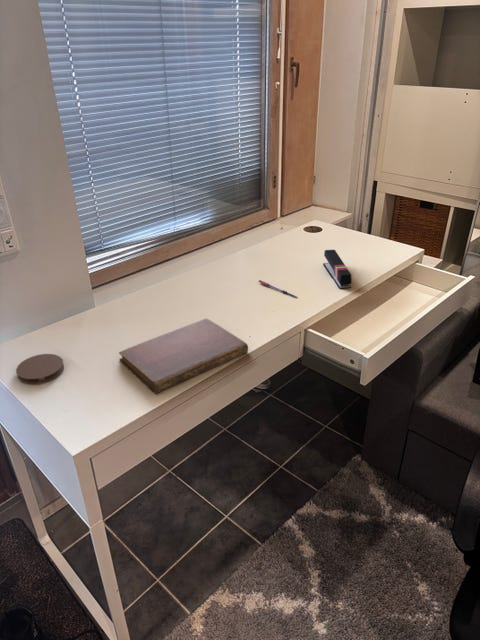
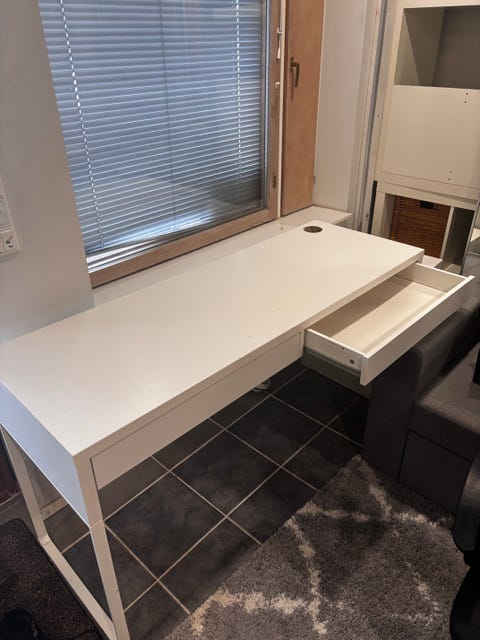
- pen (277, 288)
- stapler (337, 268)
- notebook (184, 352)
- coaster (40, 368)
